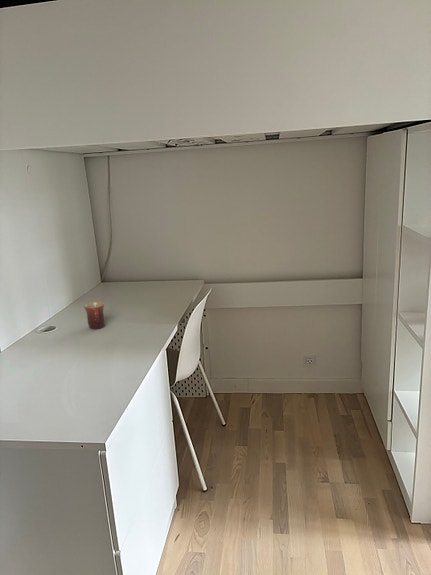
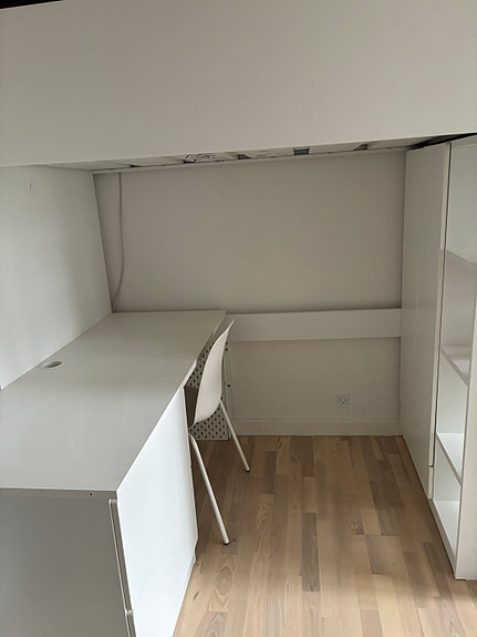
- mug (95, 317)
